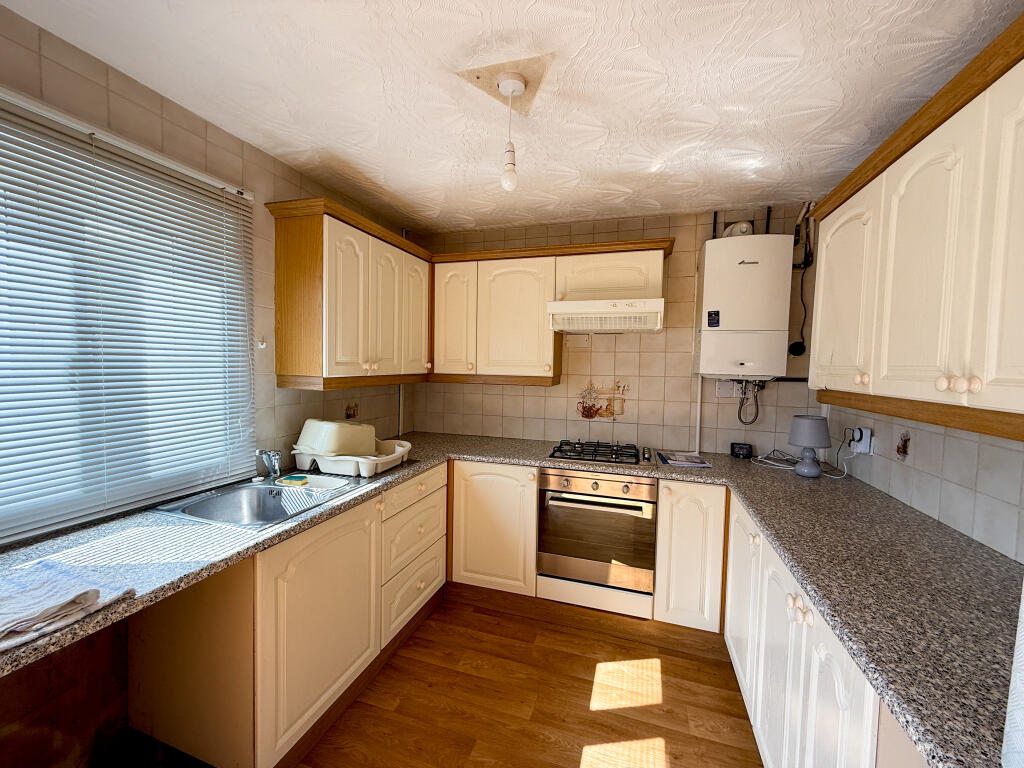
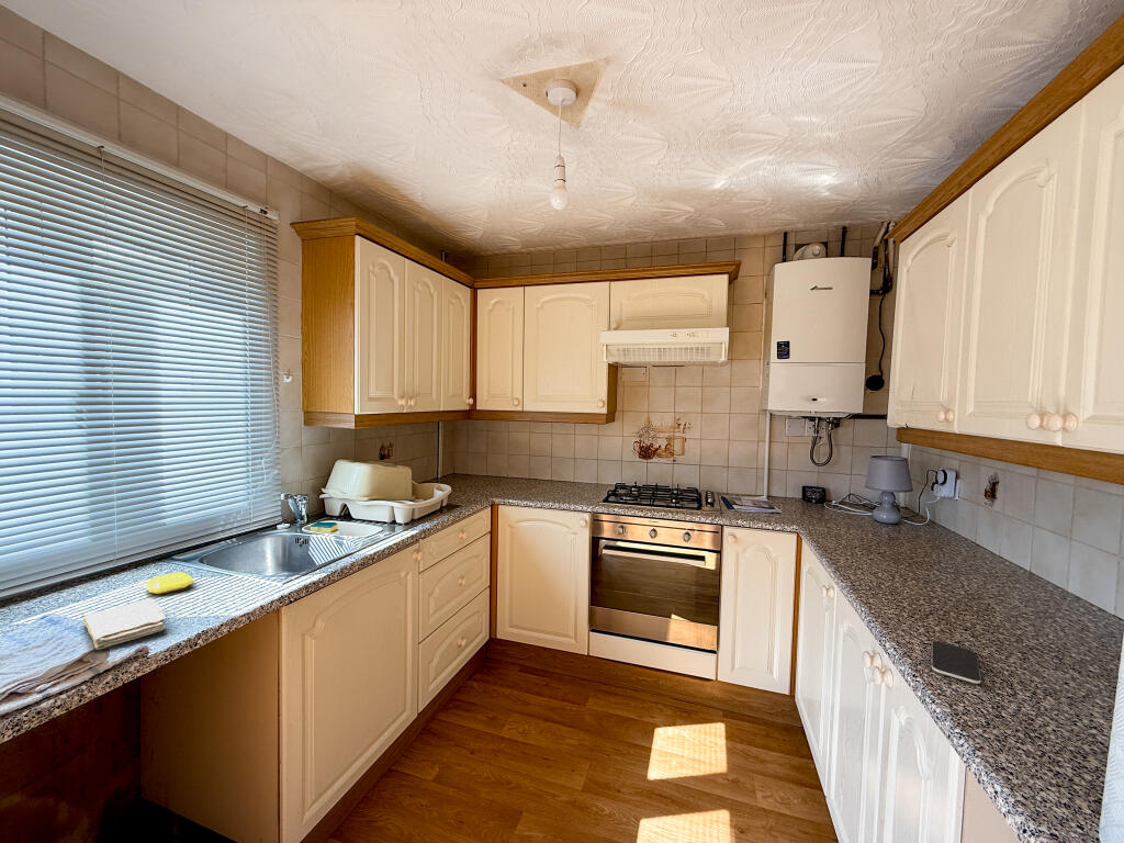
+ soap bar (169, 582)
+ smartphone (954, 661)
+ washcloth (125, 620)
